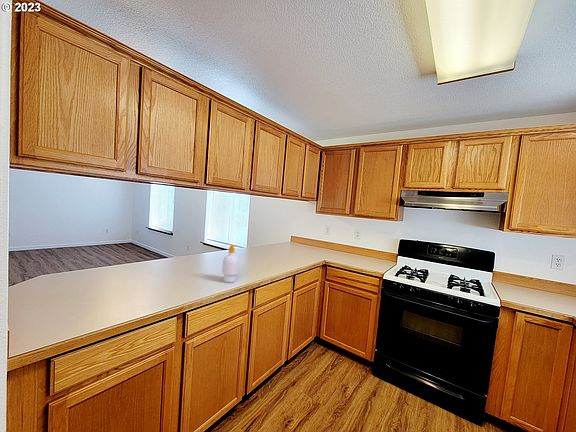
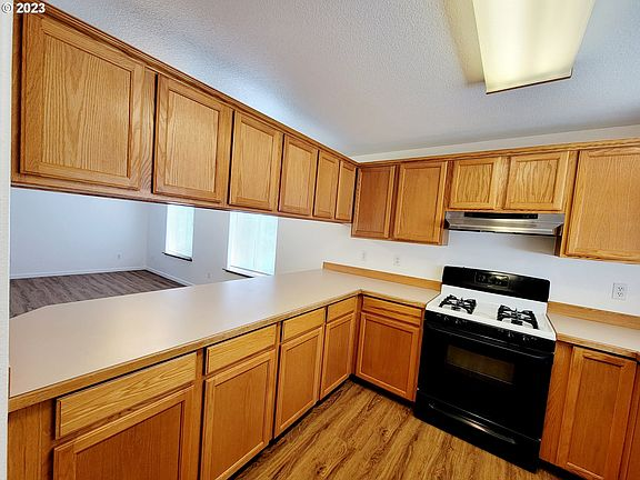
- soap bottle (230, 263)
